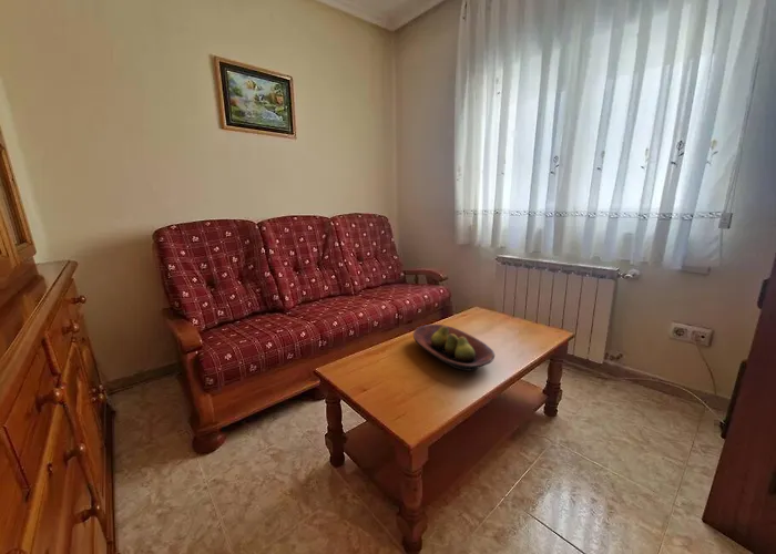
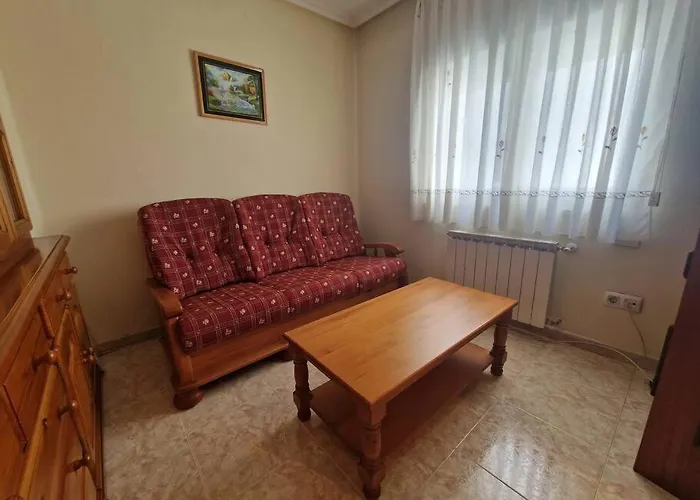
- fruit bowl (450, 343)
